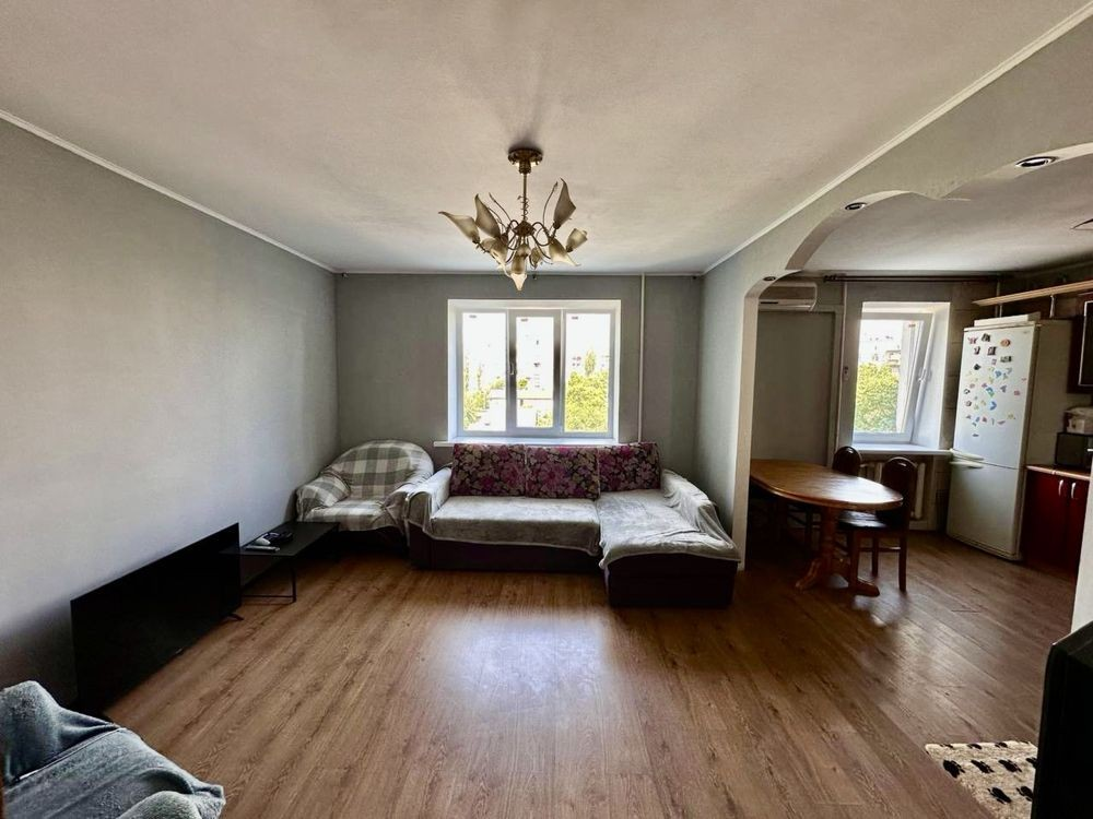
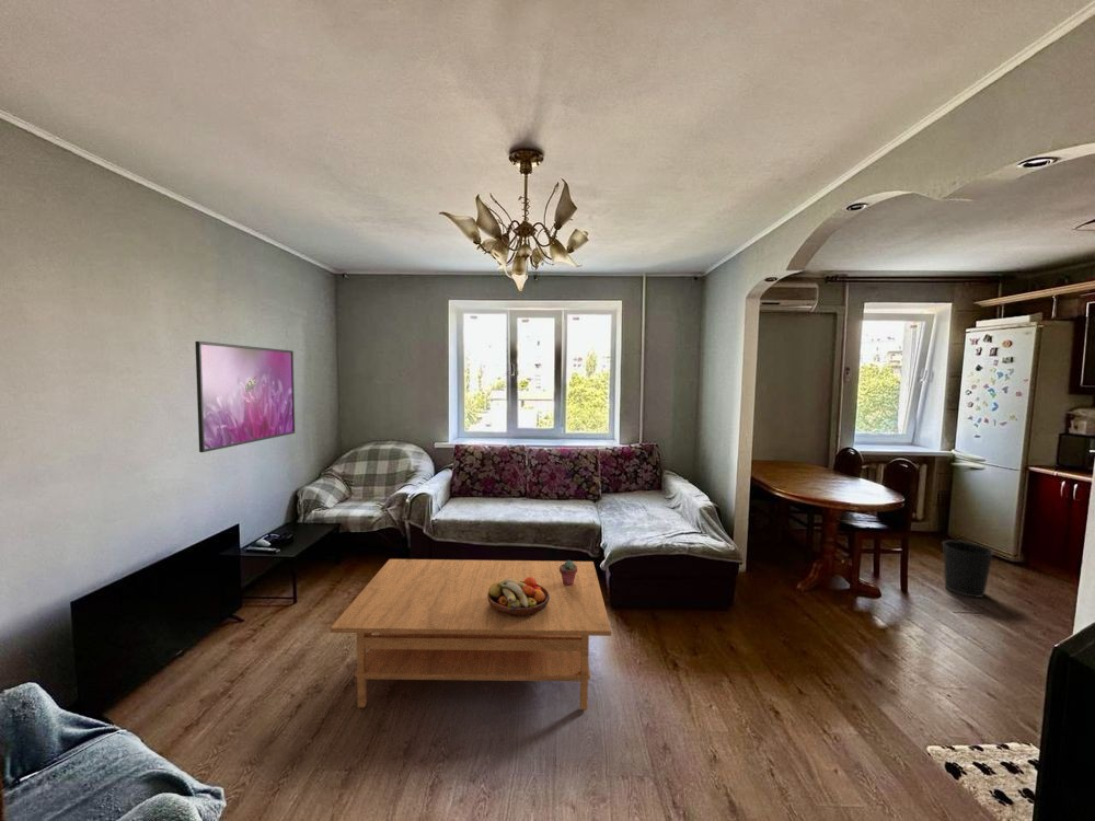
+ potted succulent (568, 570)
+ fruit bowl (518, 591)
+ wastebasket (966, 568)
+ coffee table (482, 626)
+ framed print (252, 394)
